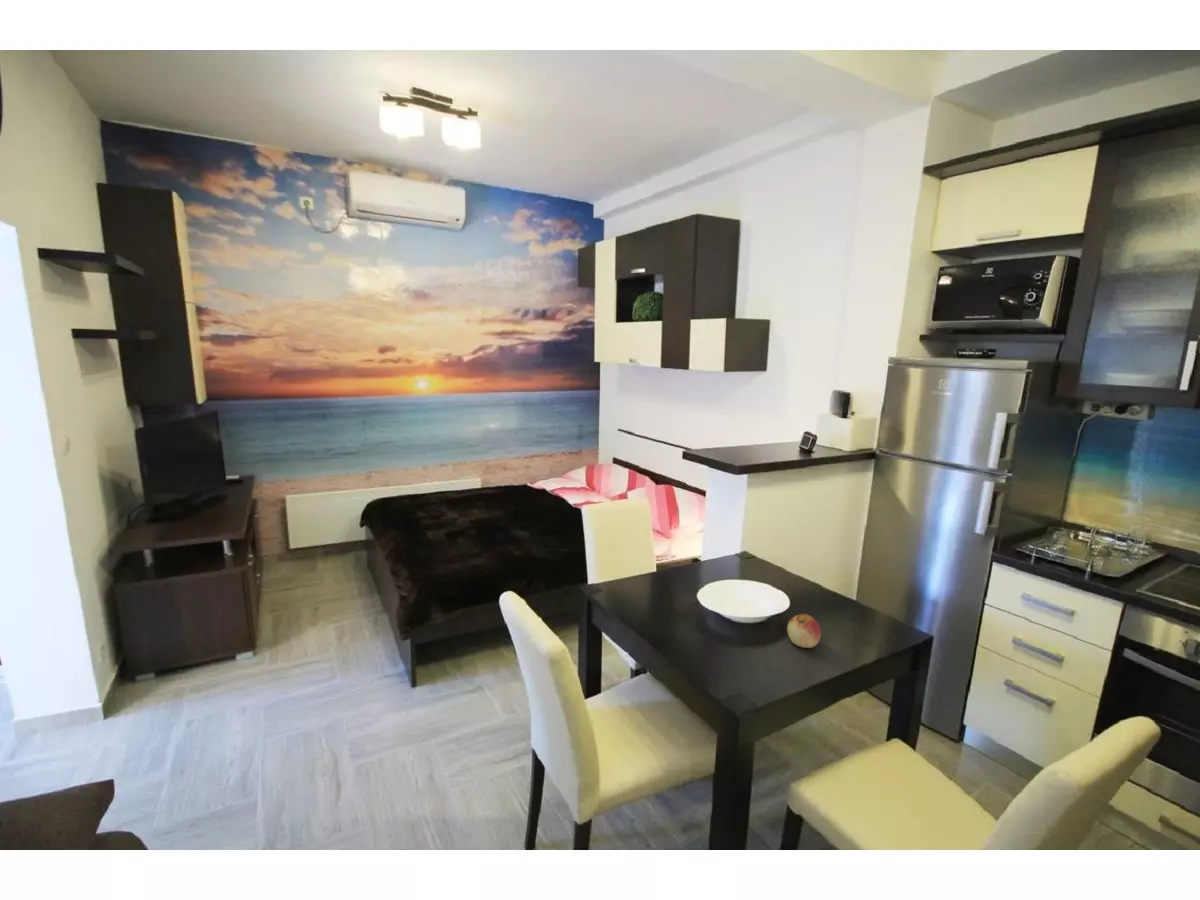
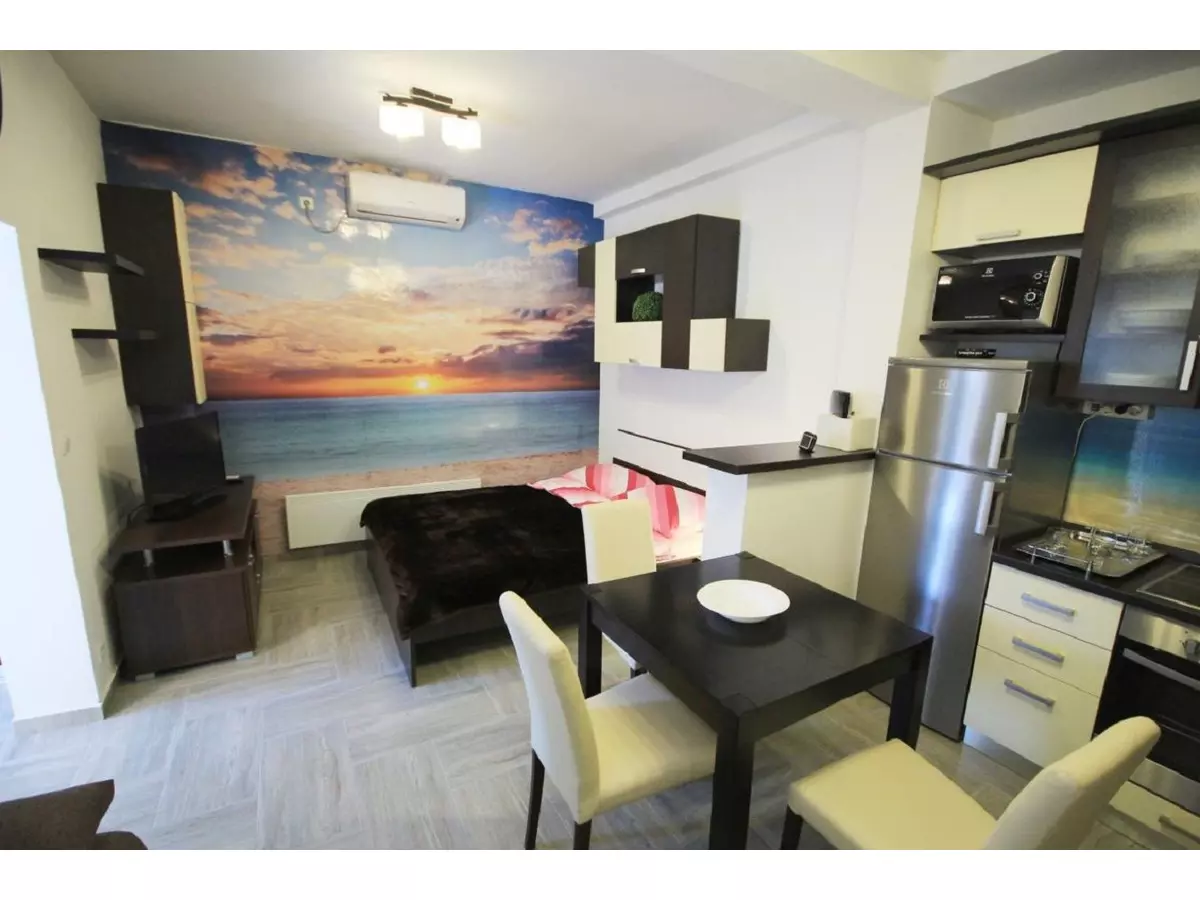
- apple (804, 631)
